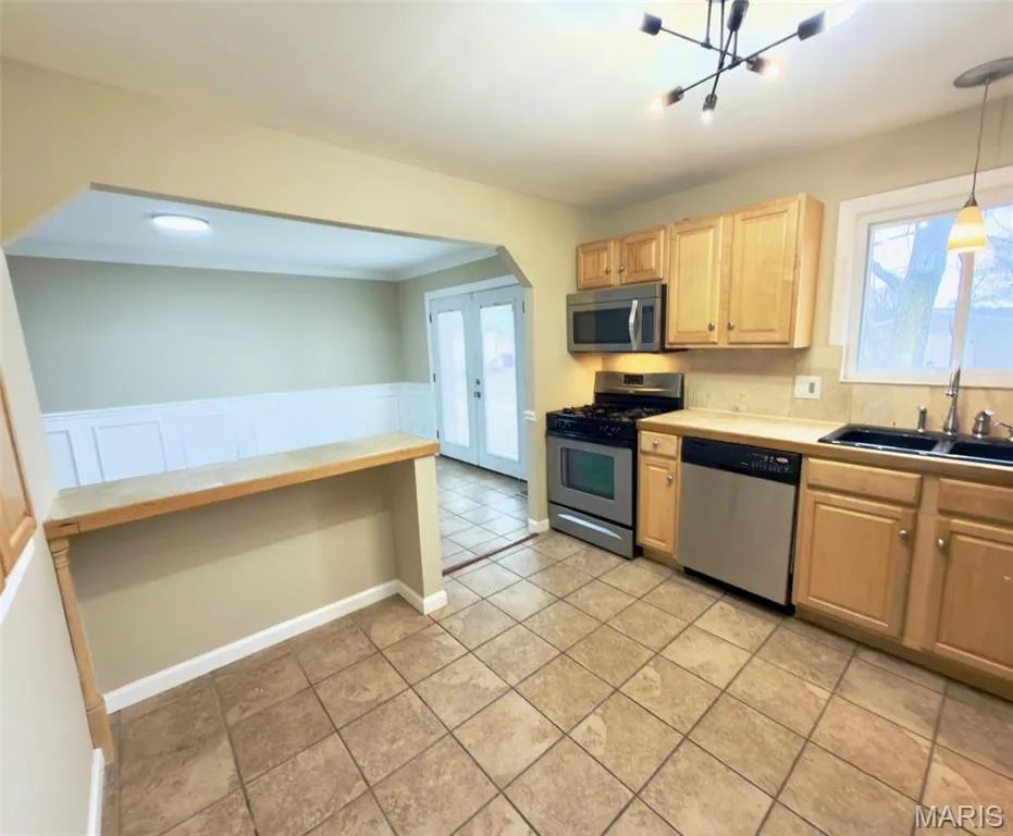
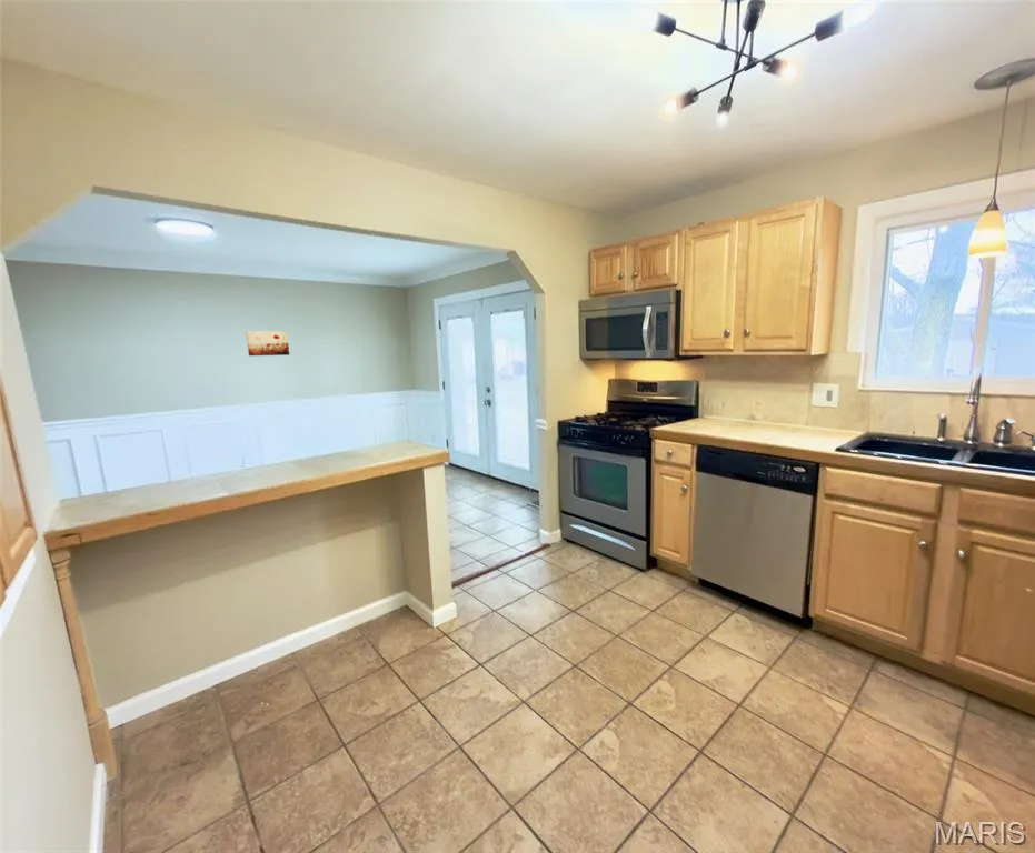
+ wall art (268, 343)
